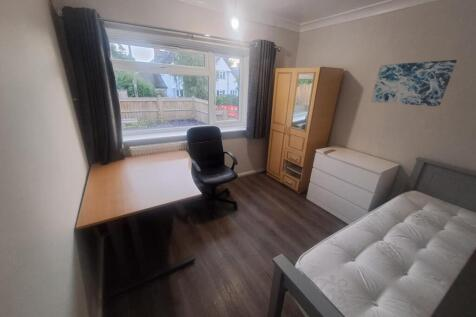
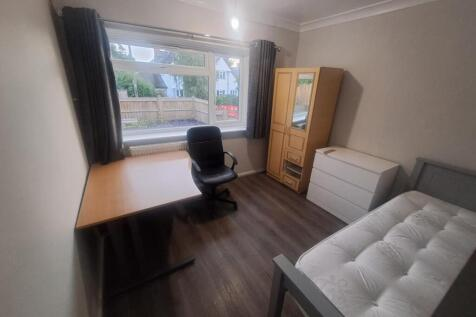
- wall art (407, 84)
